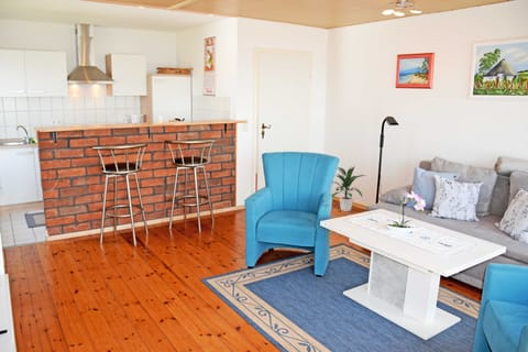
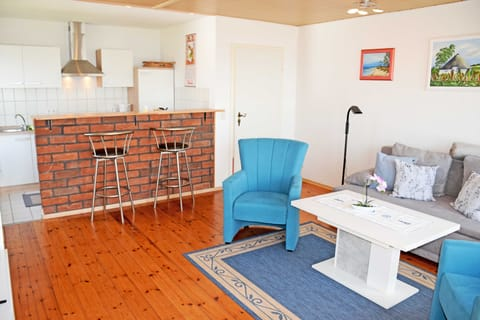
- indoor plant (344, 187)
